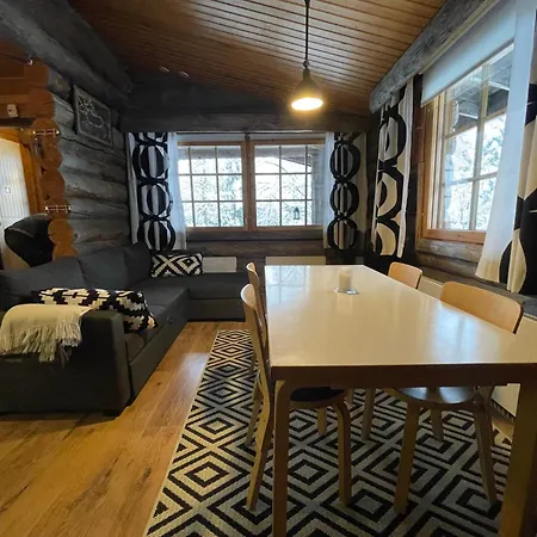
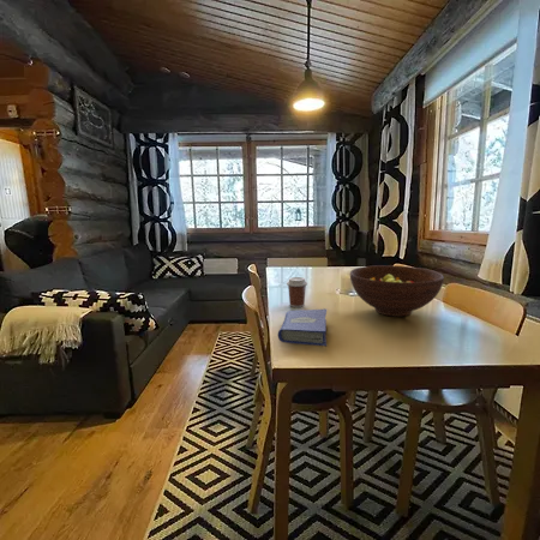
+ hardcover book (304, 324)
+ coffee cup (296, 292)
+ fruit bowl (394, 293)
